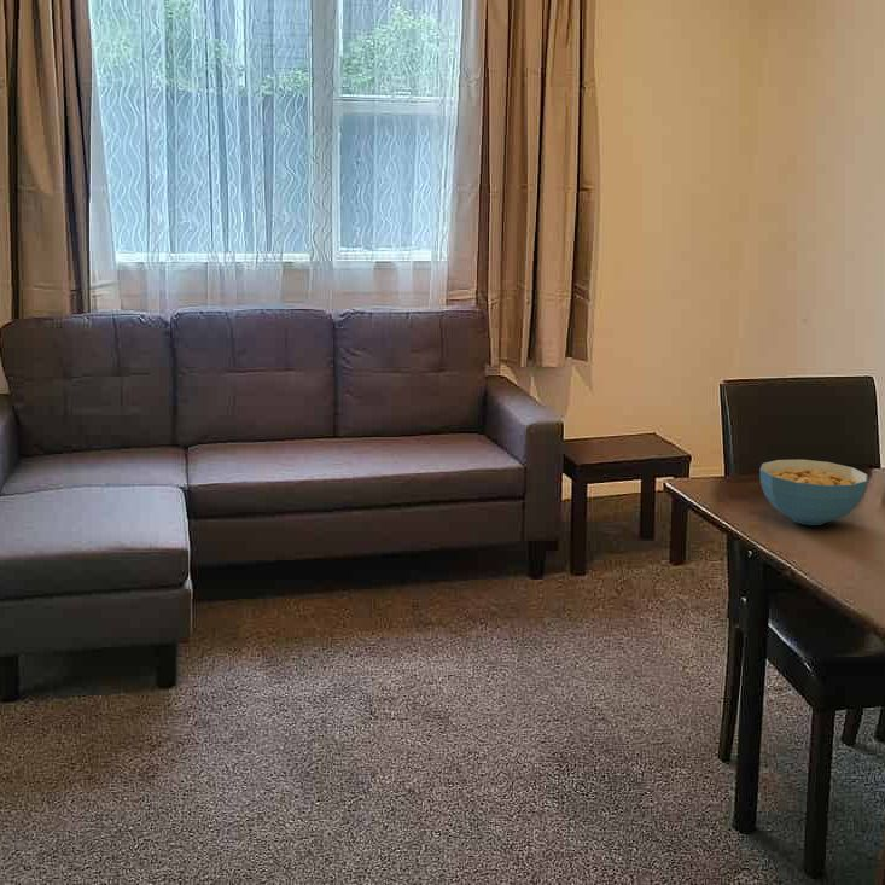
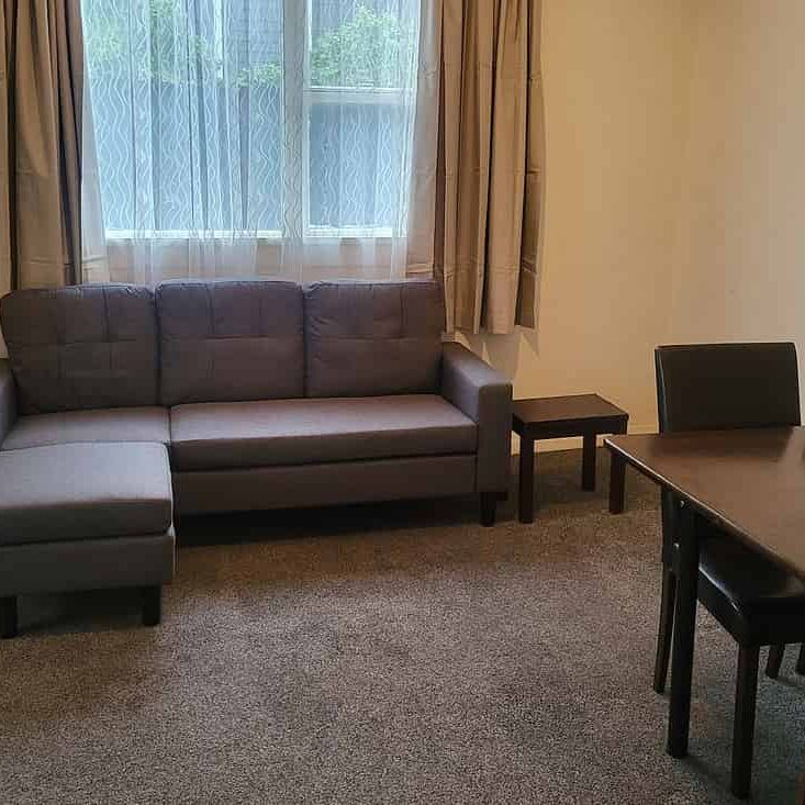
- cereal bowl (810, 496)
